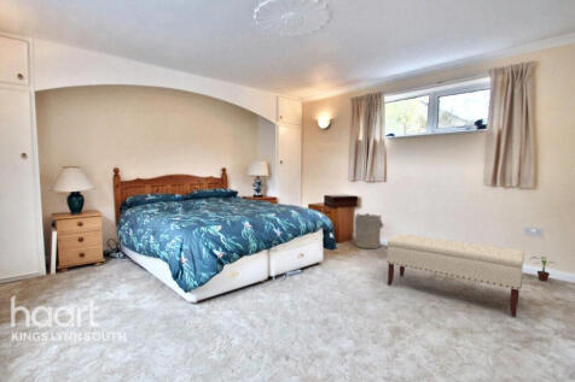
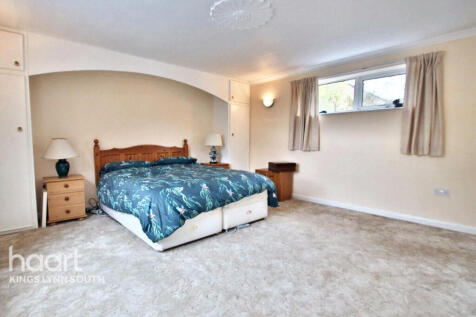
- laundry hamper (366, 229)
- potted plant (542, 269)
- bench (449, 268)
